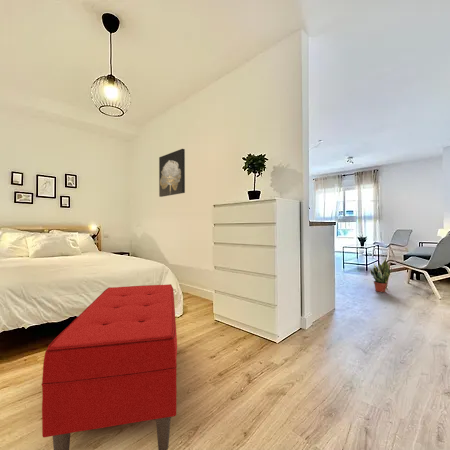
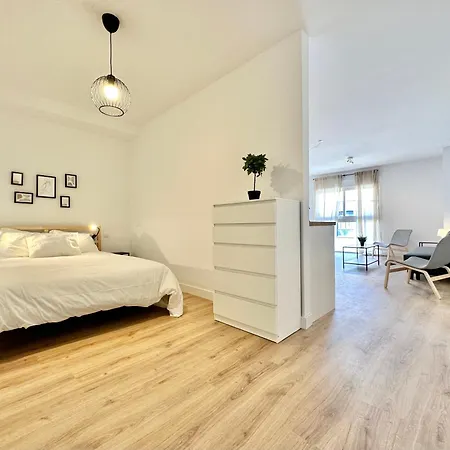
- potted plant (378, 274)
- wall art (171, 174)
- bench (131, 345)
